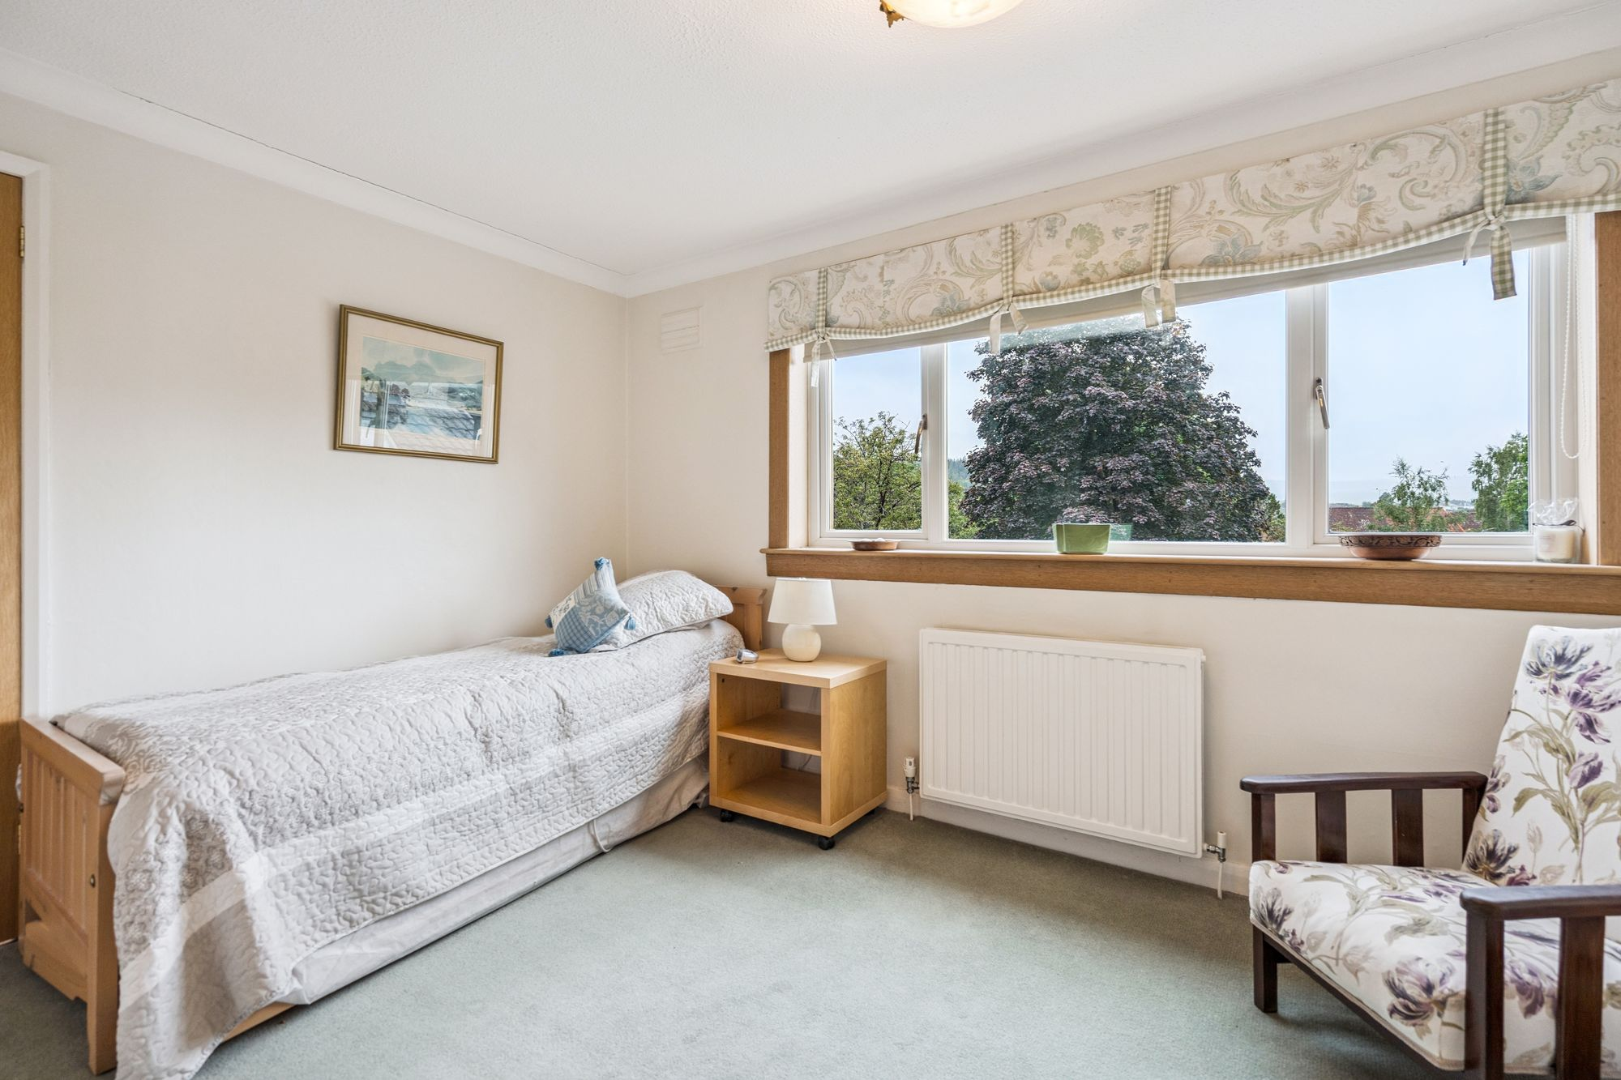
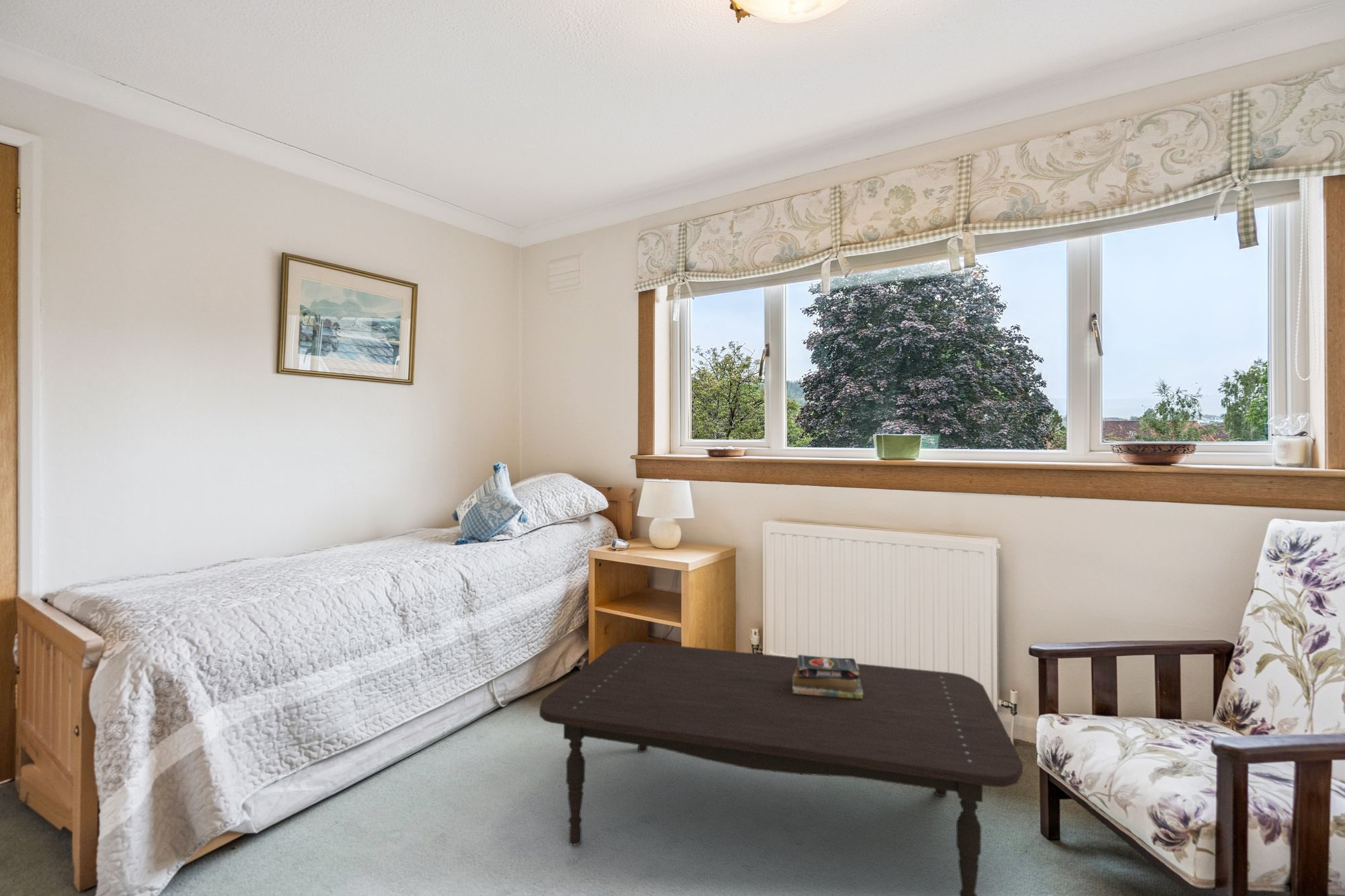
+ books (827, 679)
+ coffee table (769, 754)
